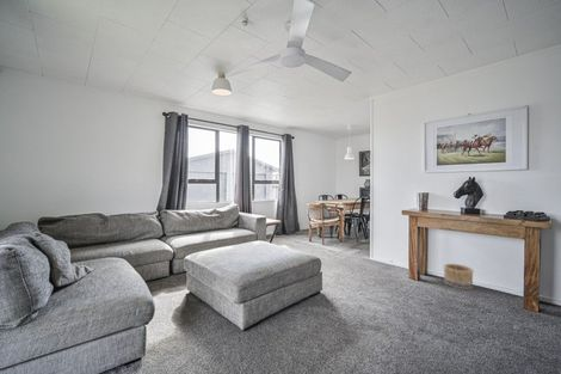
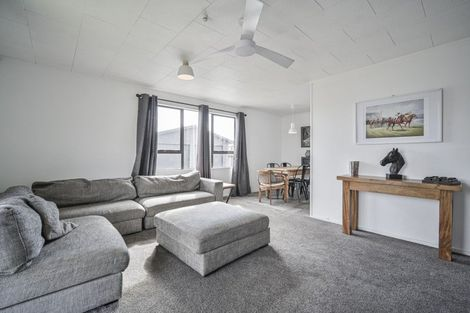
- basket (457, 275)
